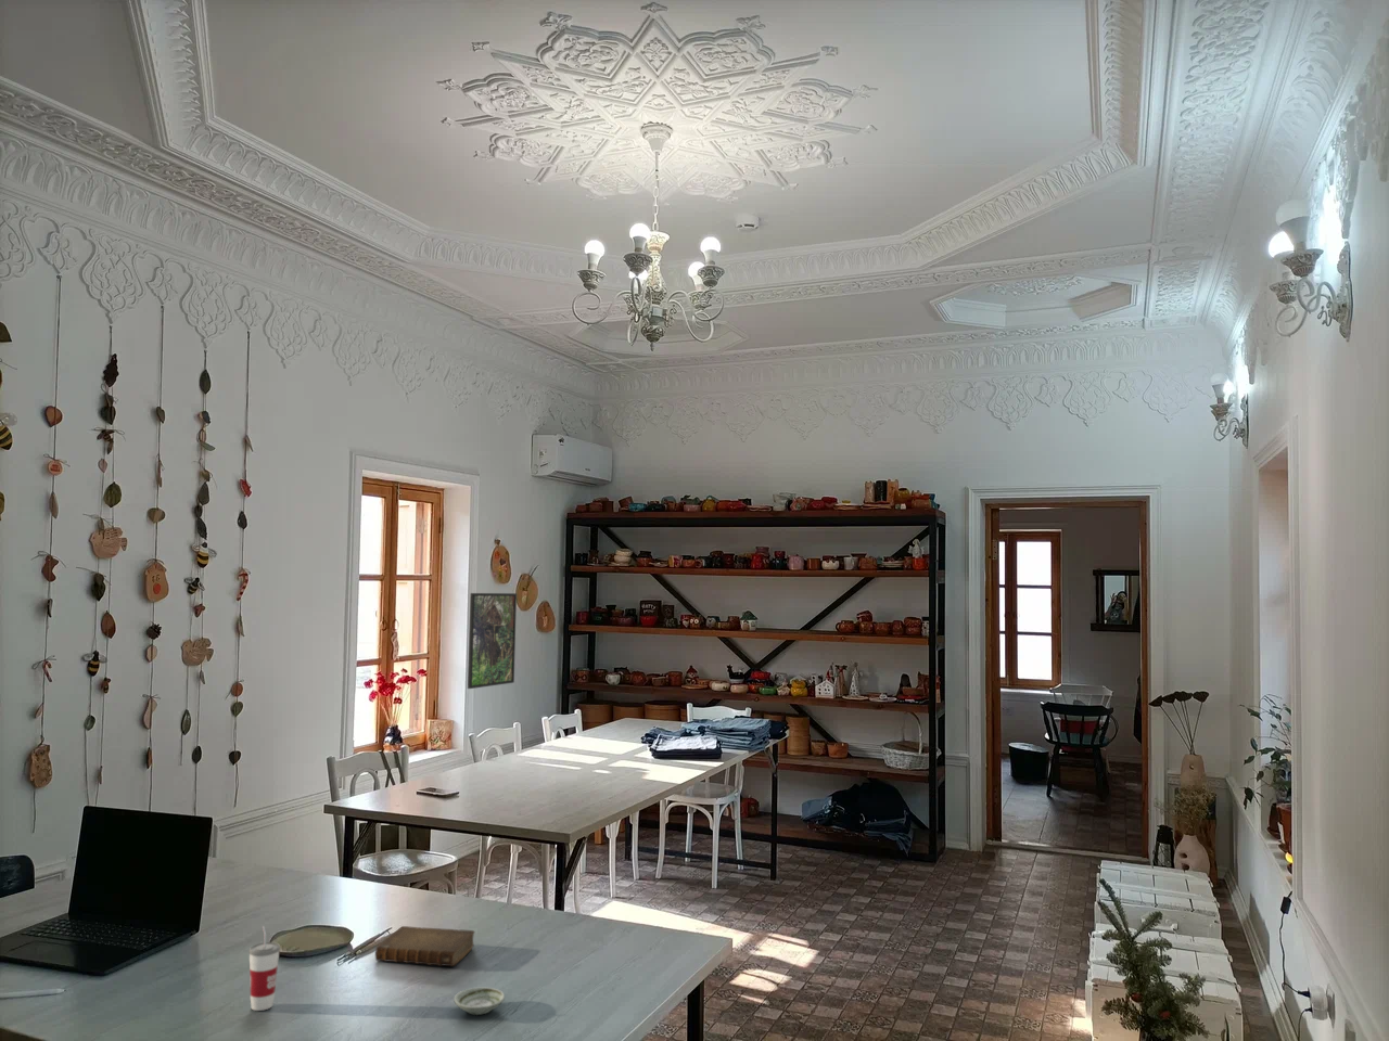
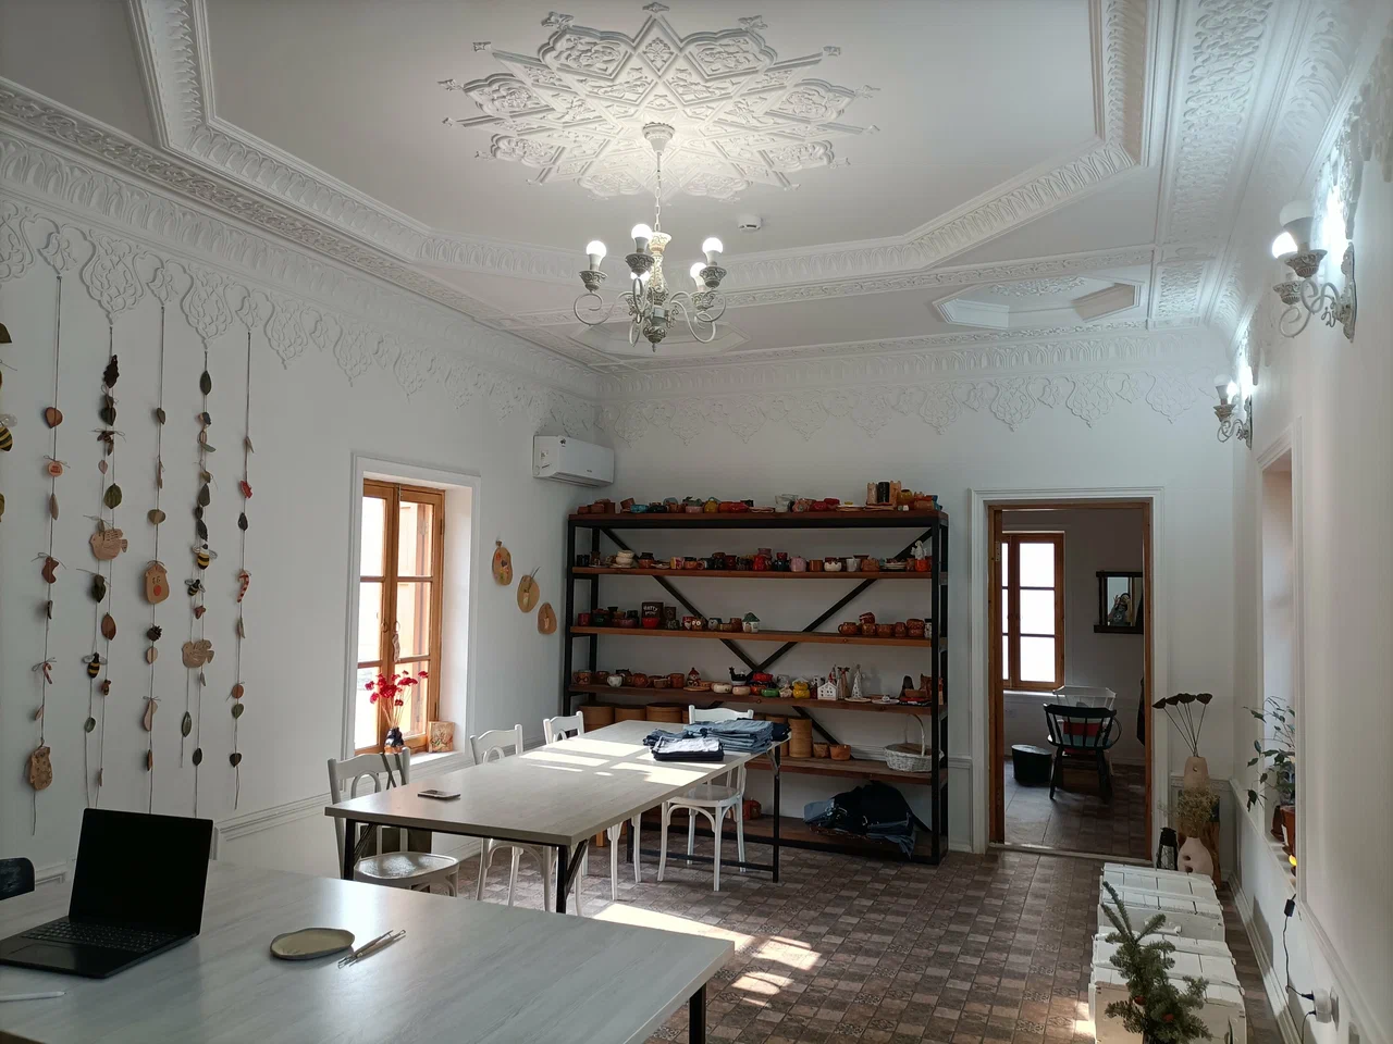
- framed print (492, 639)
- cup (264, 967)
- saucer (479, 1002)
- book (425, 946)
